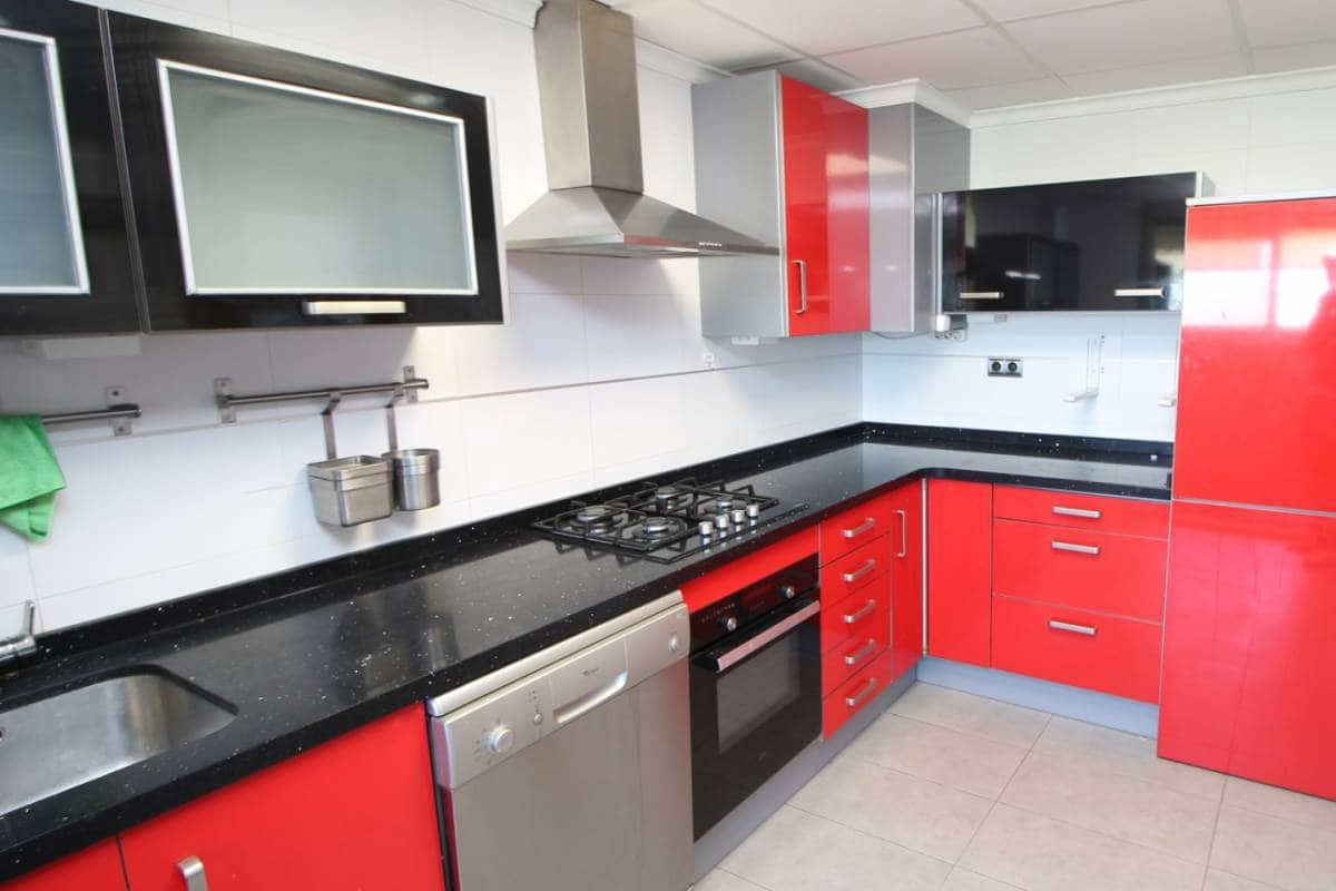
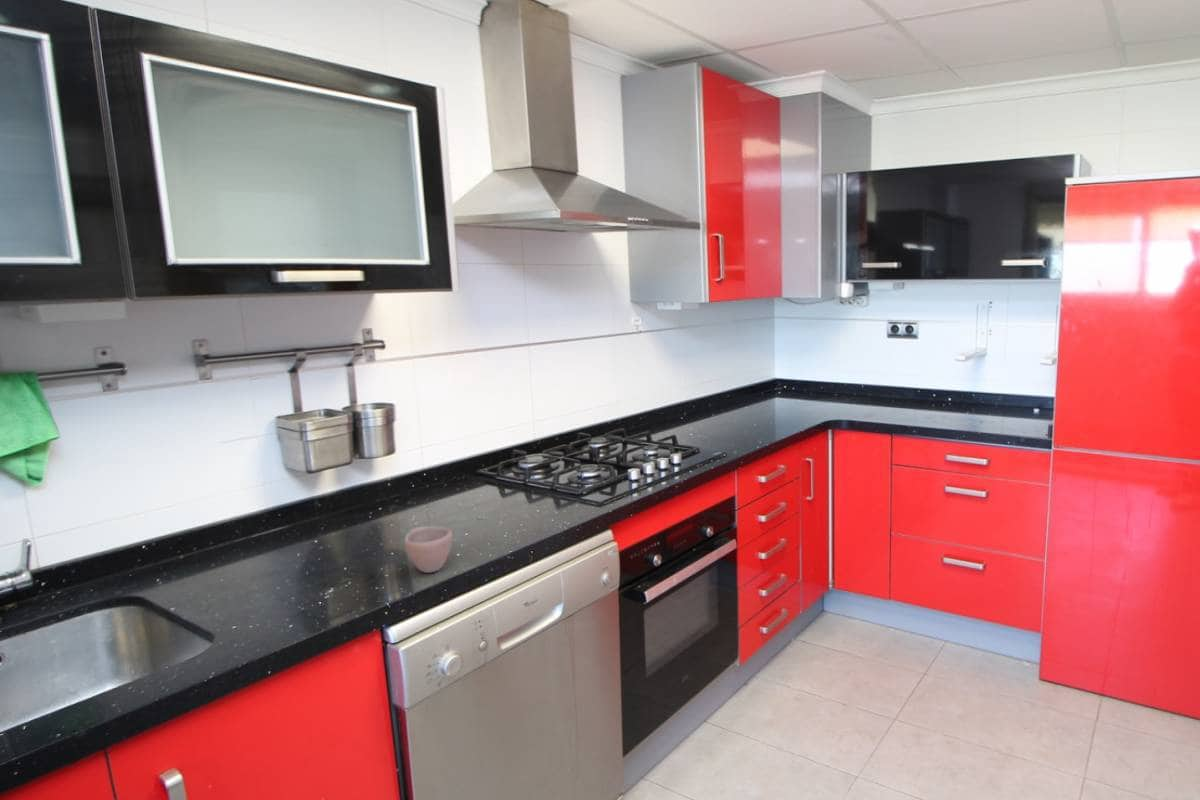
+ cup (424, 549)
